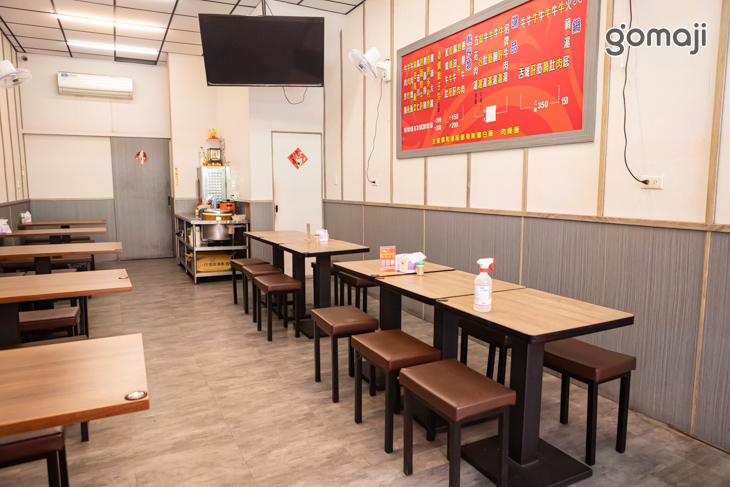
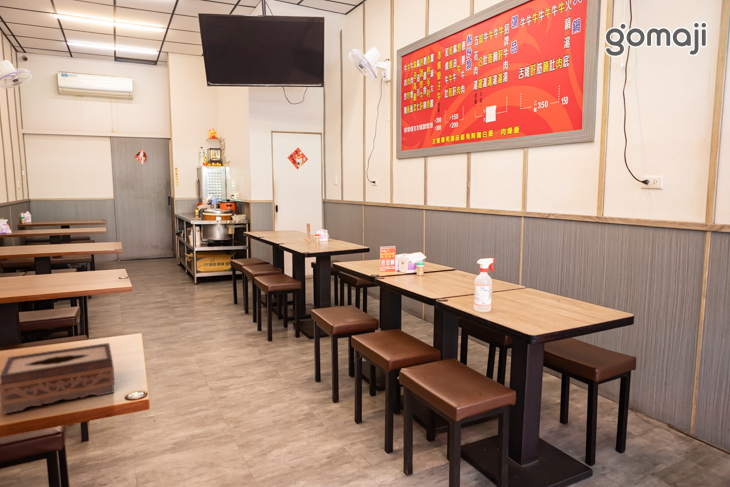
+ tissue box (61, 374)
